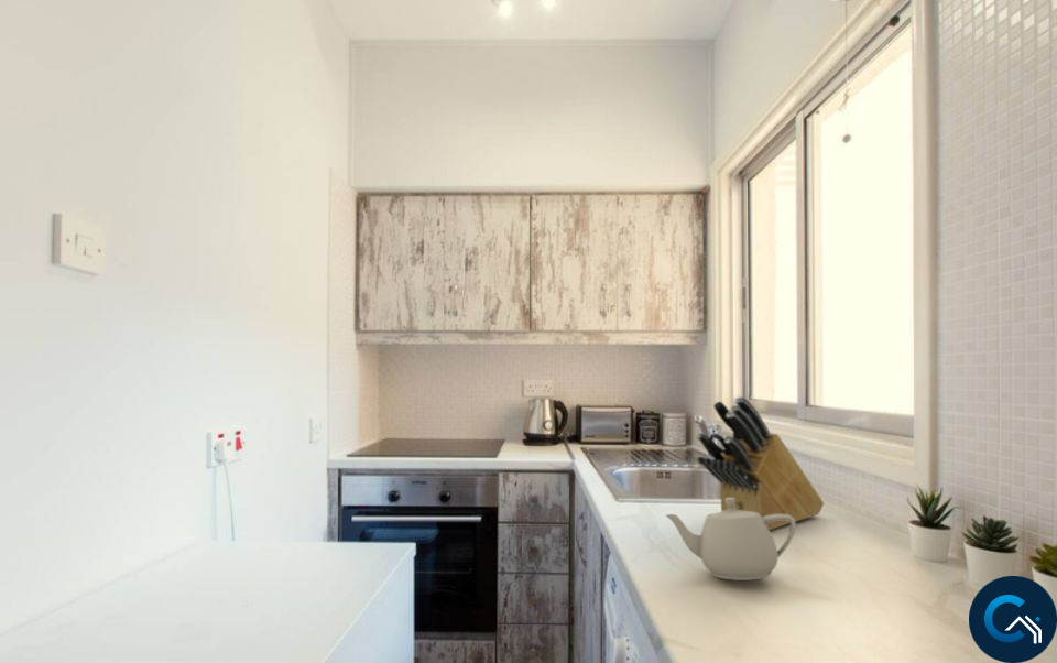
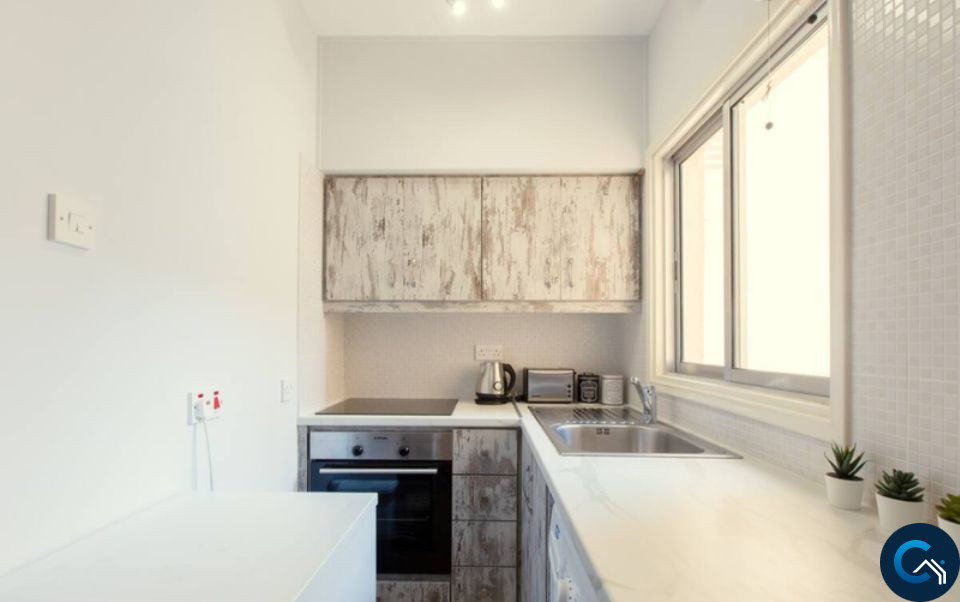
- knife block (760, 457)
- teapot (729, 537)
